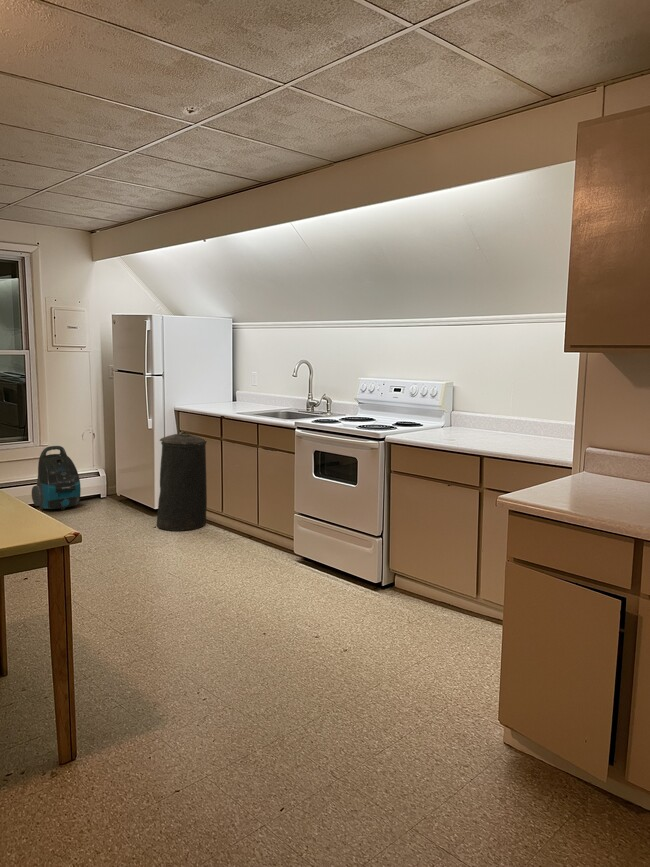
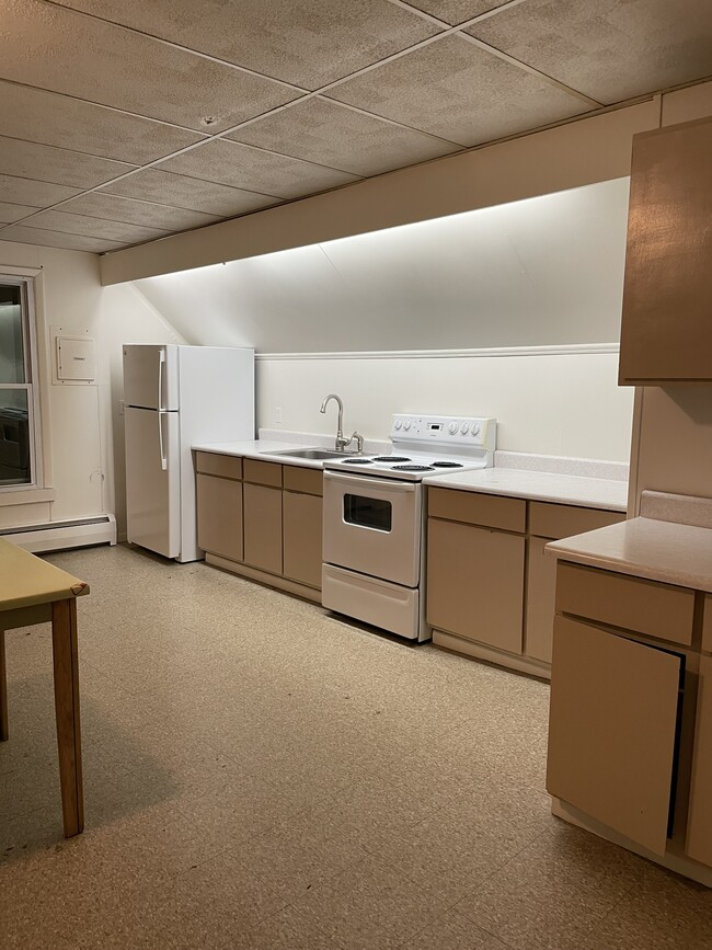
- vacuum cleaner (57, 477)
- trash can (179, 477)
